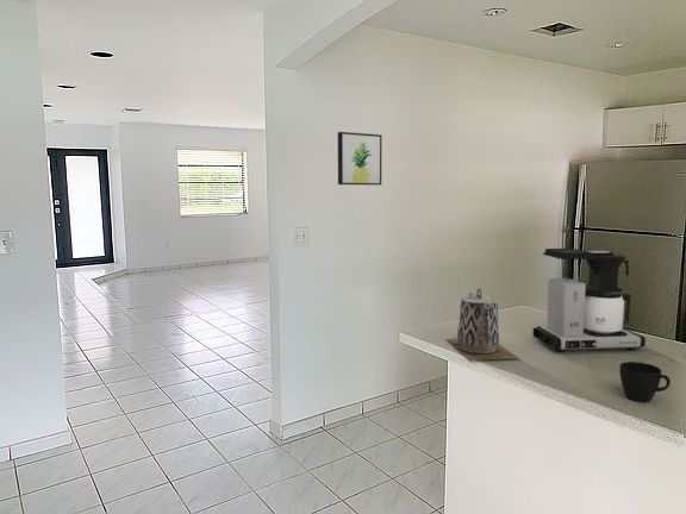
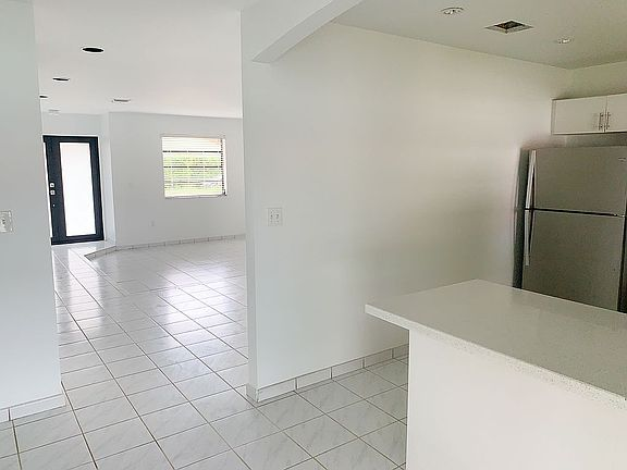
- teapot (481, 318)
- cup (641, 383)
- coffee maker (588, 297)
- wall art (360, 158)
